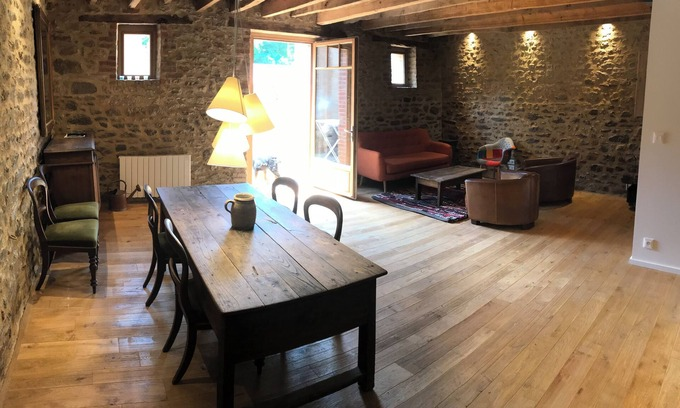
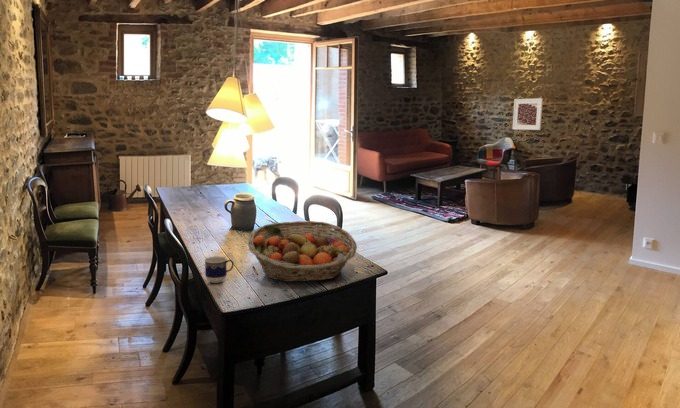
+ cup (219, 269)
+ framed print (527, 114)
+ fruit basket (302, 250)
